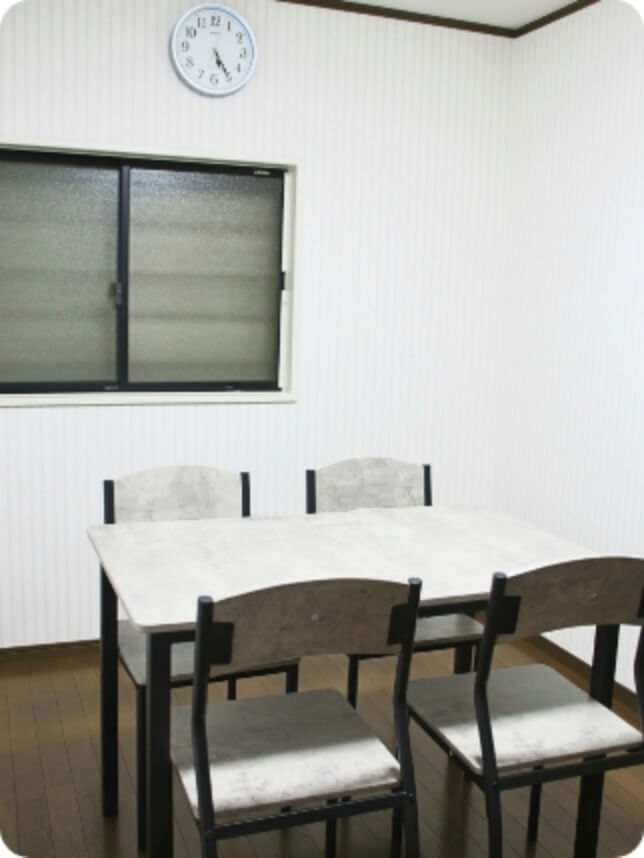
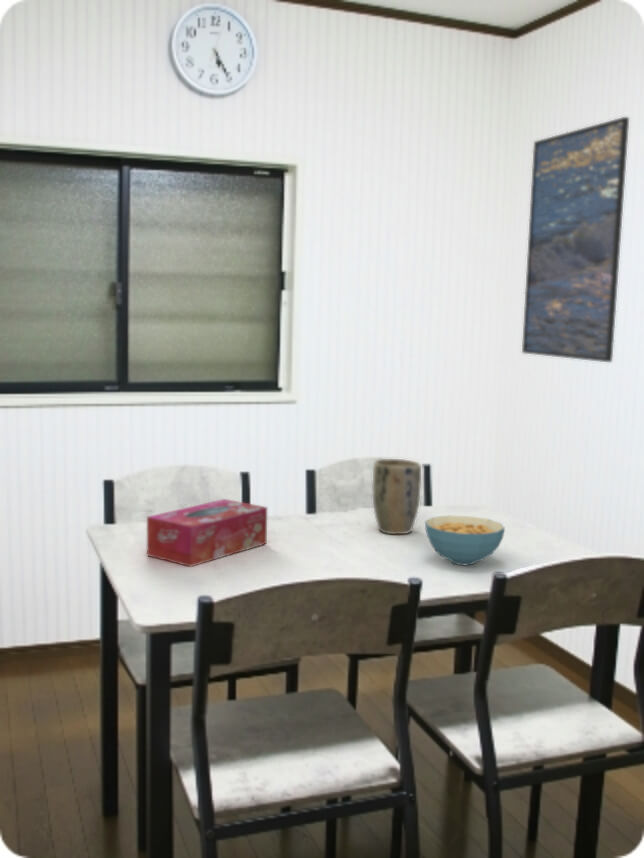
+ tissue box (208, 530)
+ cereal bowl (463, 543)
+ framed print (570, 245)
+ plant pot (395, 496)
